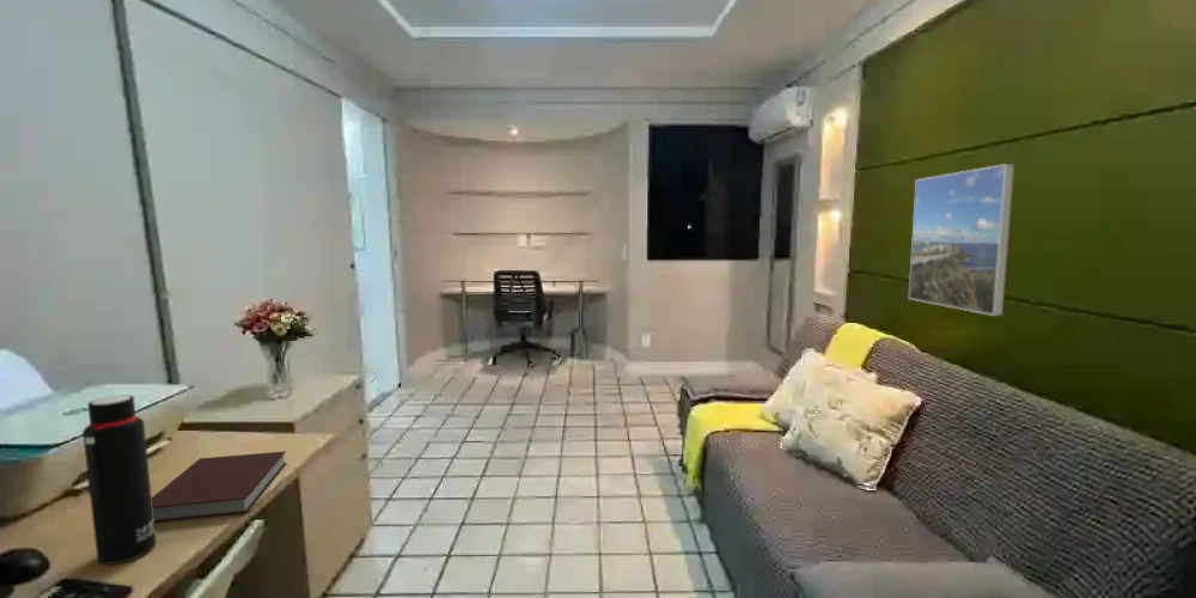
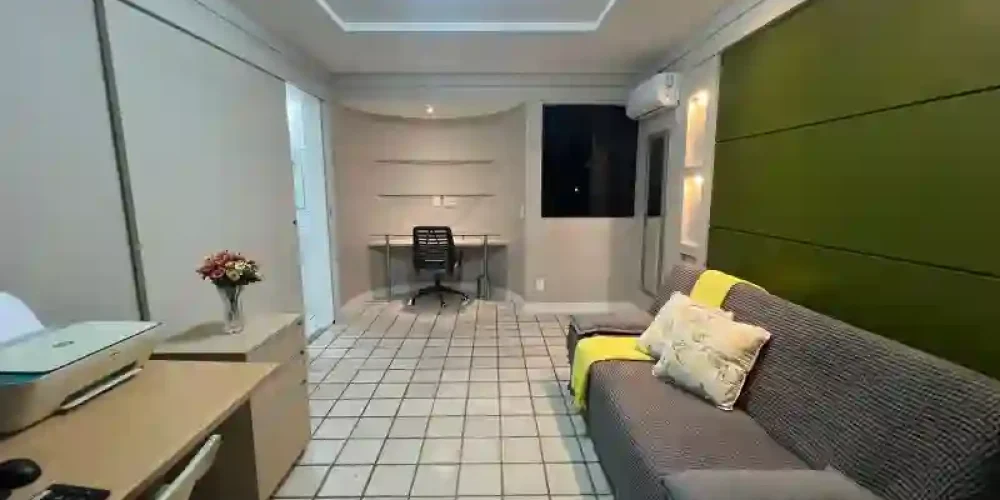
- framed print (954, 240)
- water bottle (115, 478)
- notebook (220, 483)
